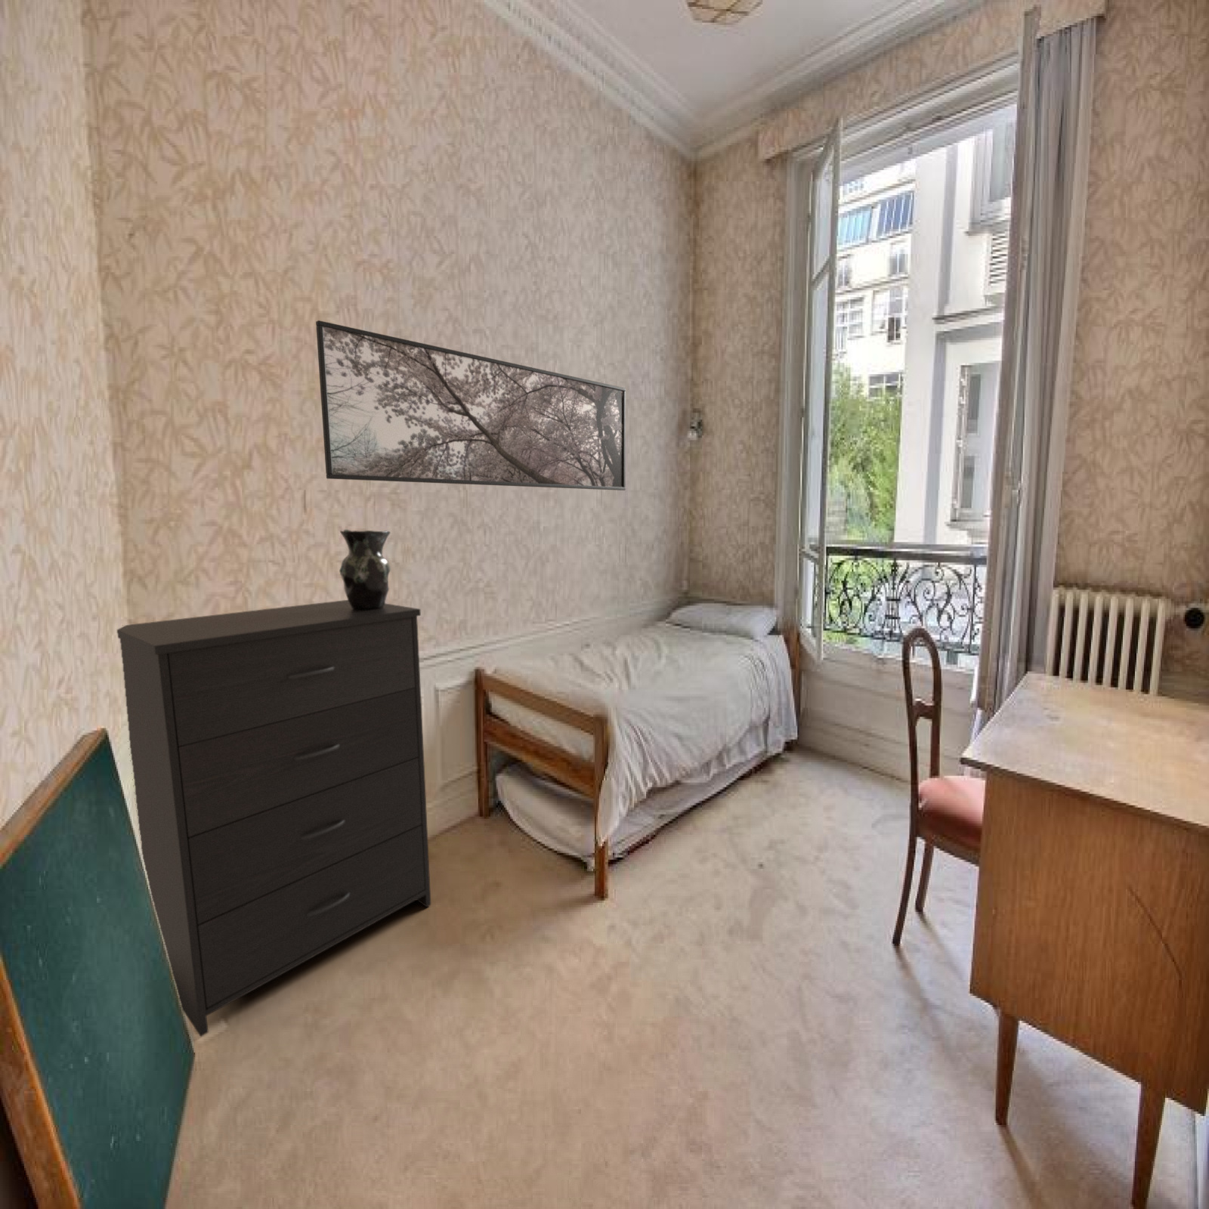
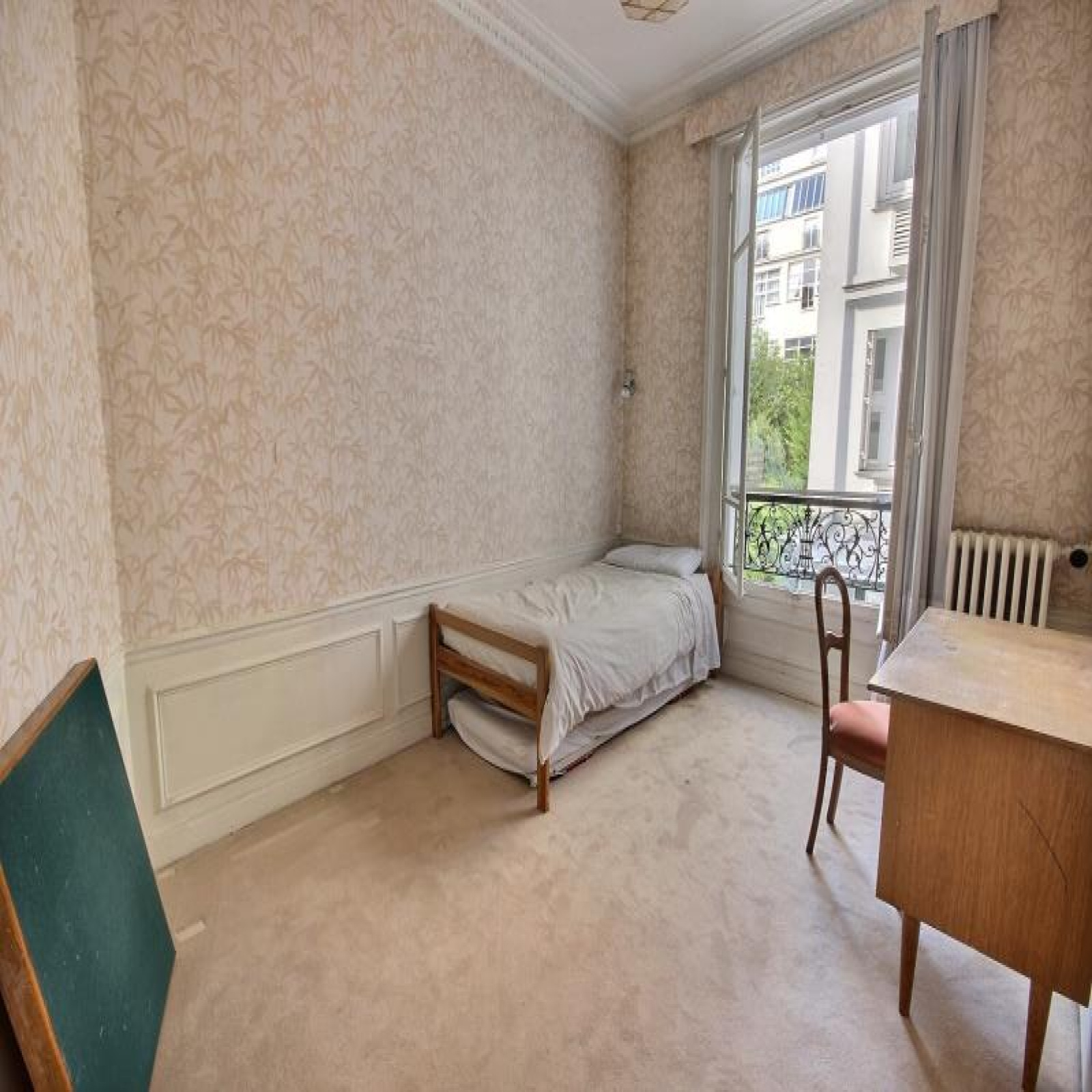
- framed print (505, 424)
- dresser (291, 783)
- vase (365, 568)
